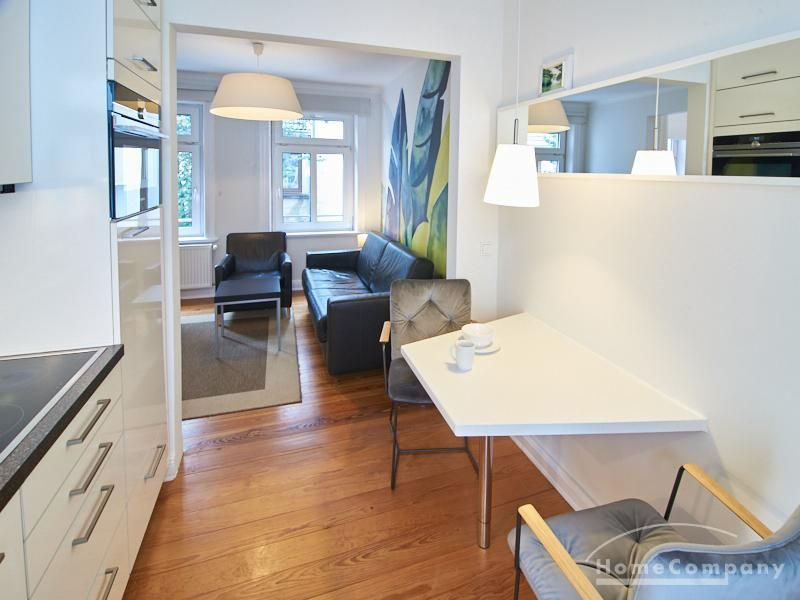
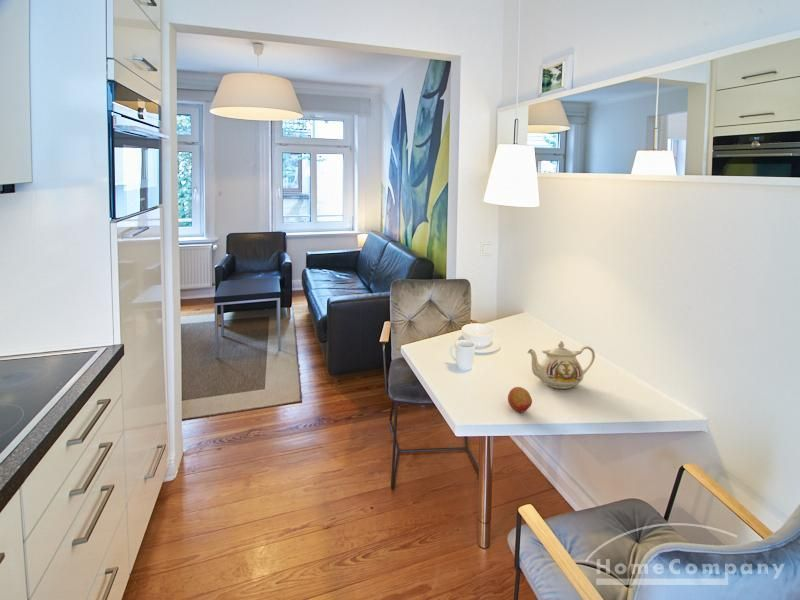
+ fruit (519, 399)
+ teapot (560, 363)
